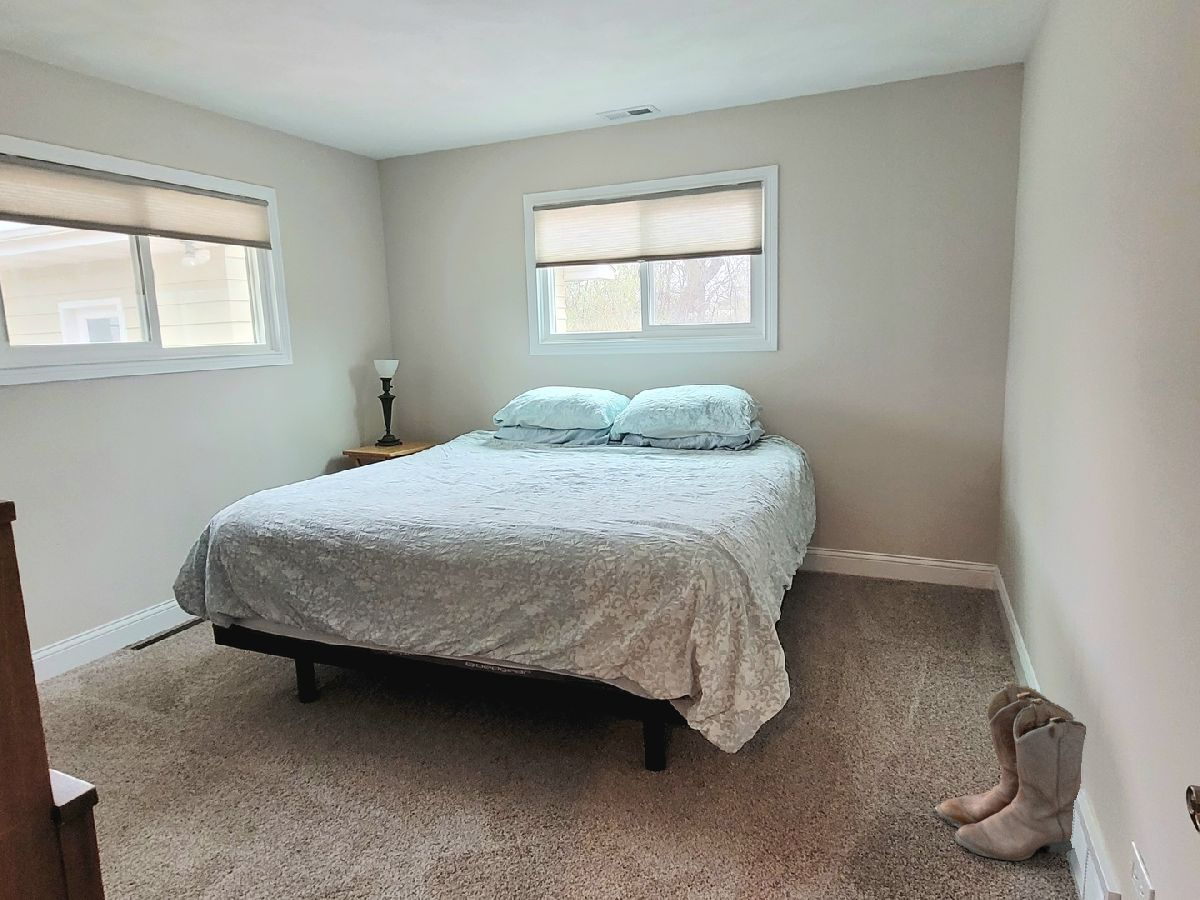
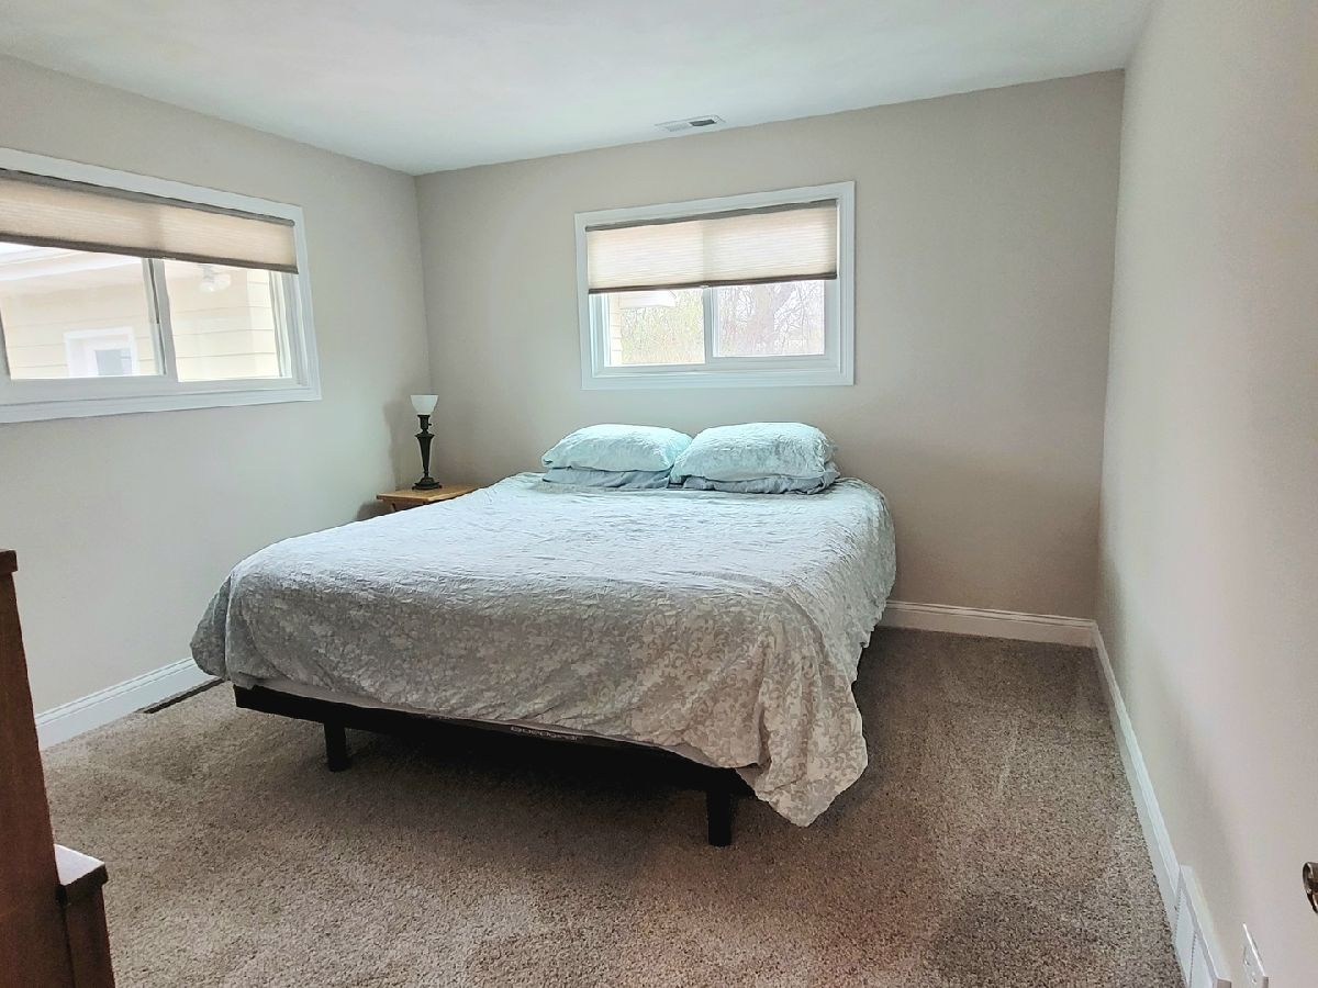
- boots (1009, 765)
